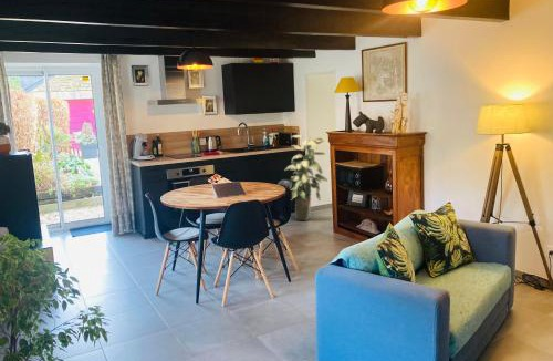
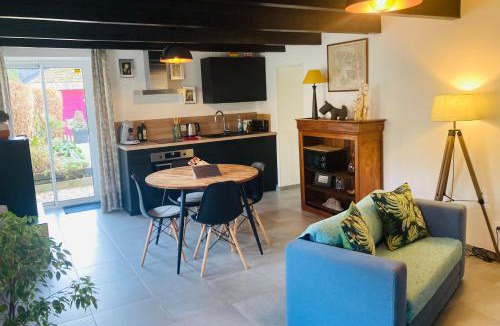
- indoor plant (303, 177)
